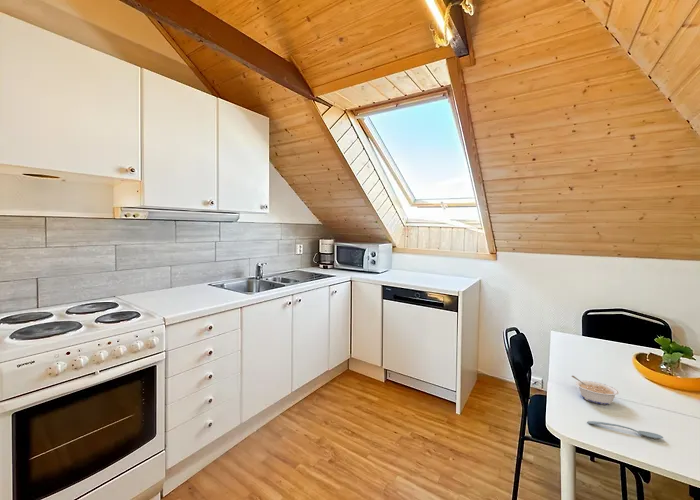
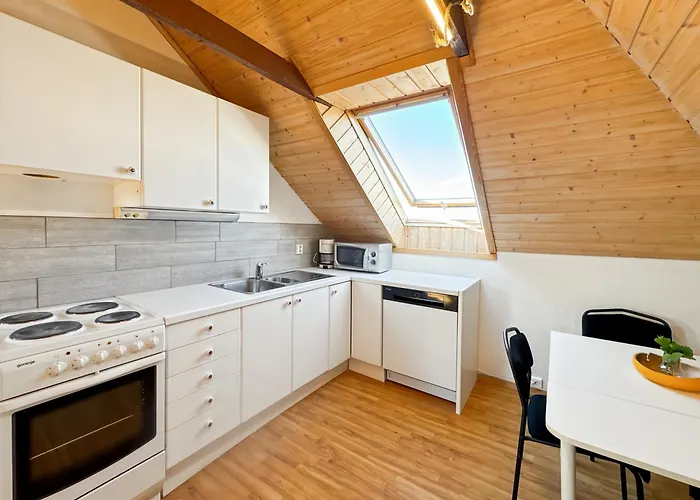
- legume (594, 391)
- spoon (623, 427)
